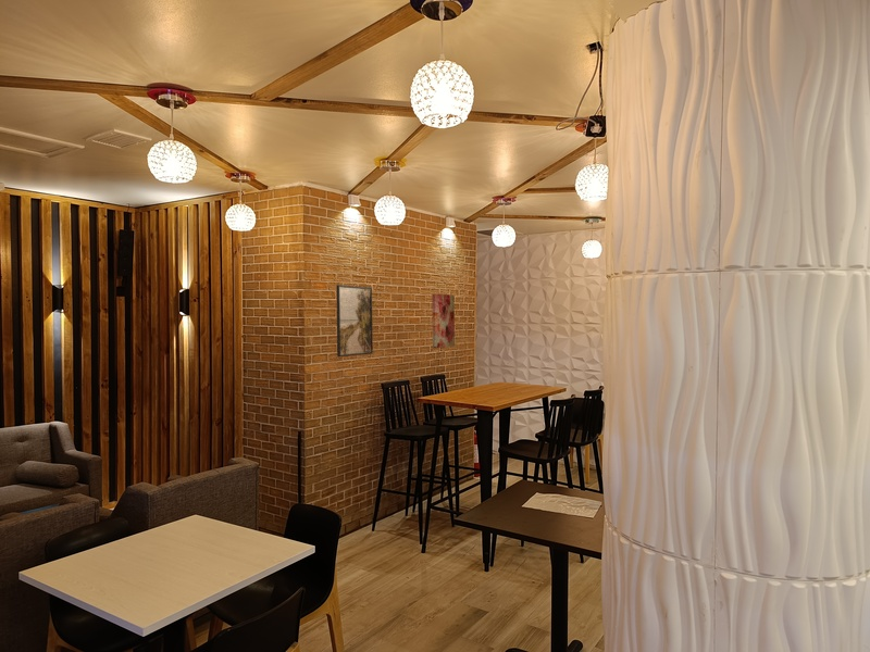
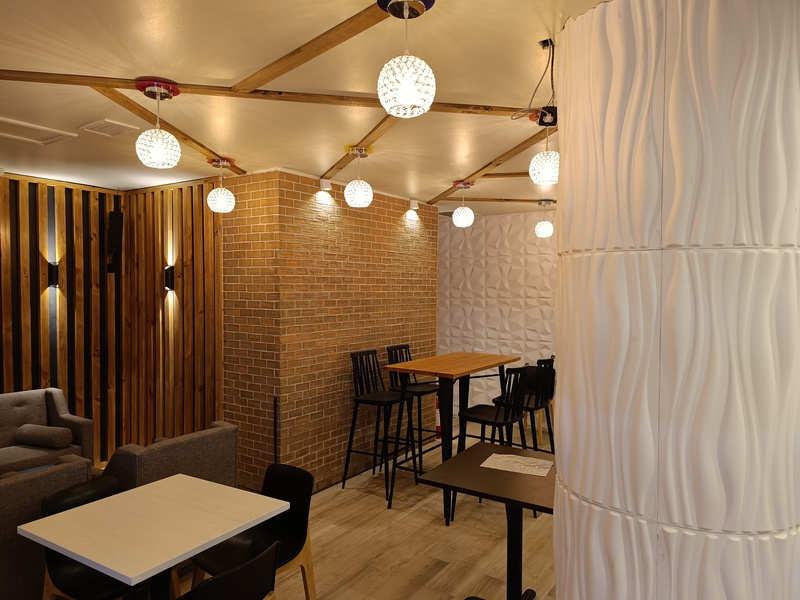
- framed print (355, 321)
- wall art (444, 321)
